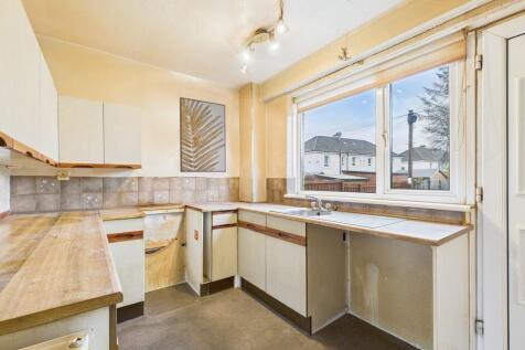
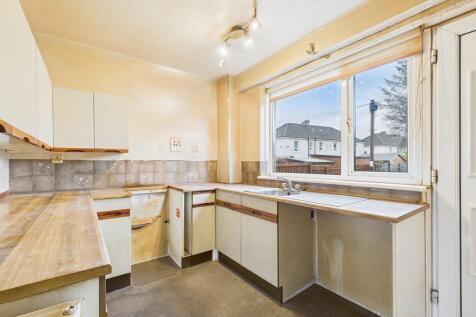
- wall art (203, 136)
